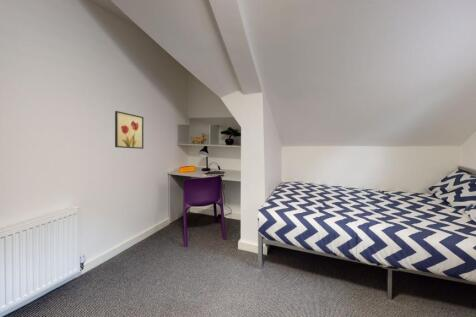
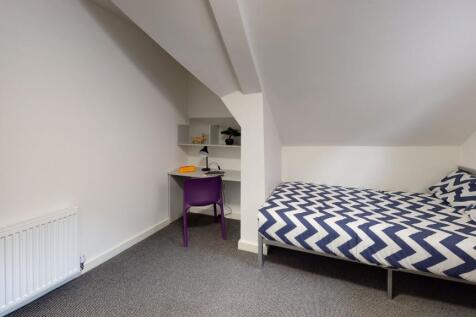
- wall art (129, 131)
